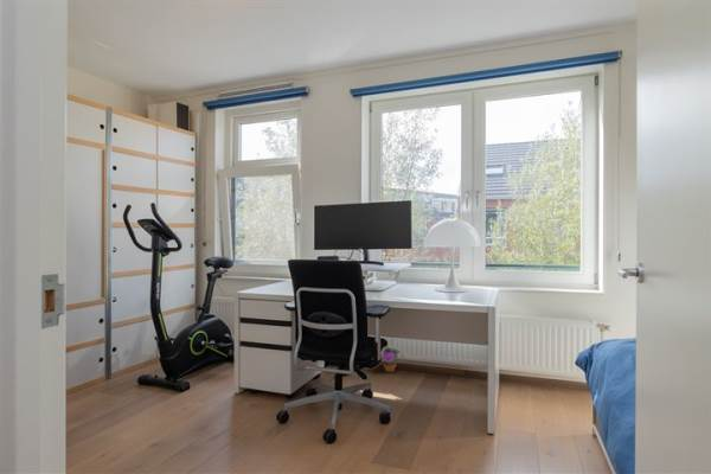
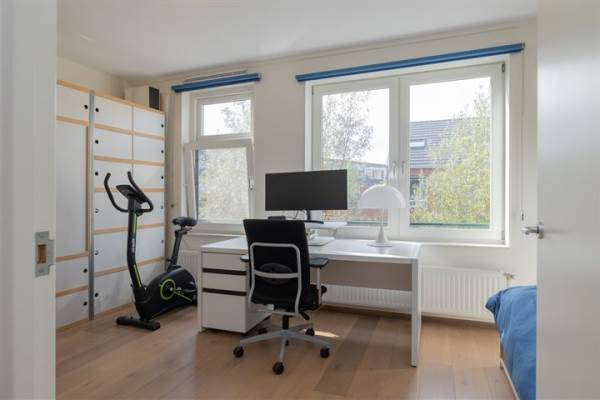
- decorative plant (389, 357)
